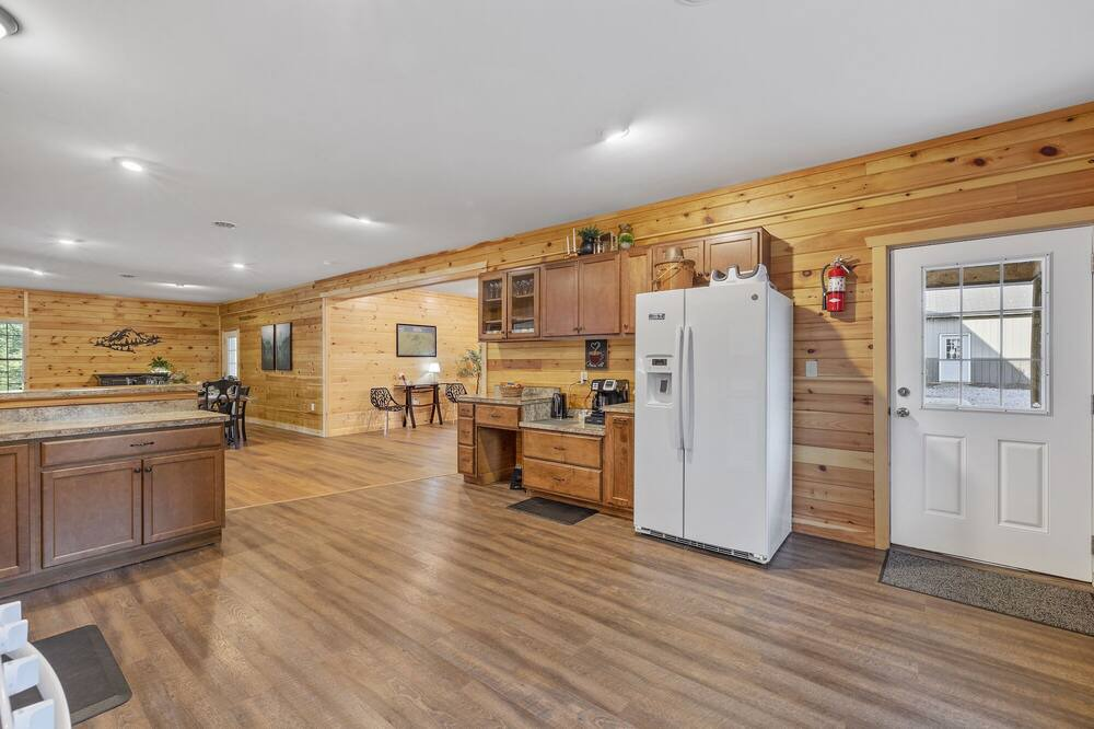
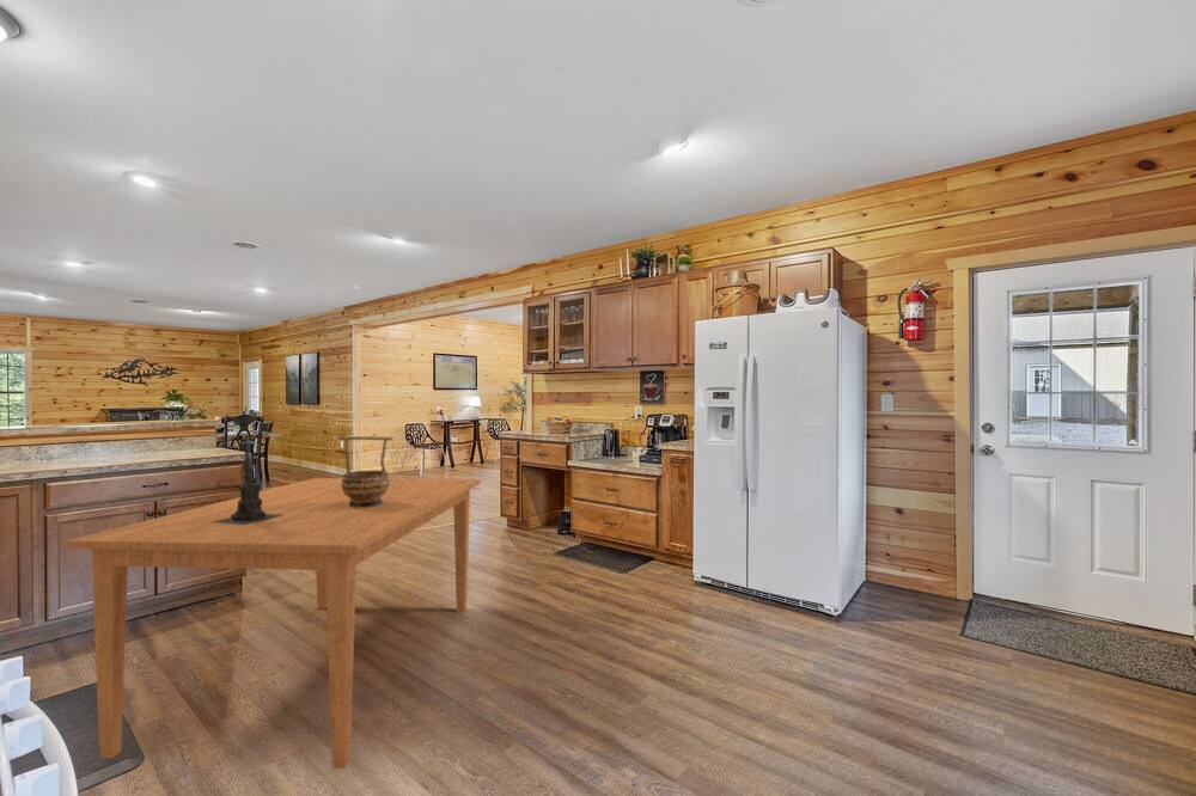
+ candle holder (248, 473)
+ decorative bowl (365, 471)
+ dining table (329, 583)
